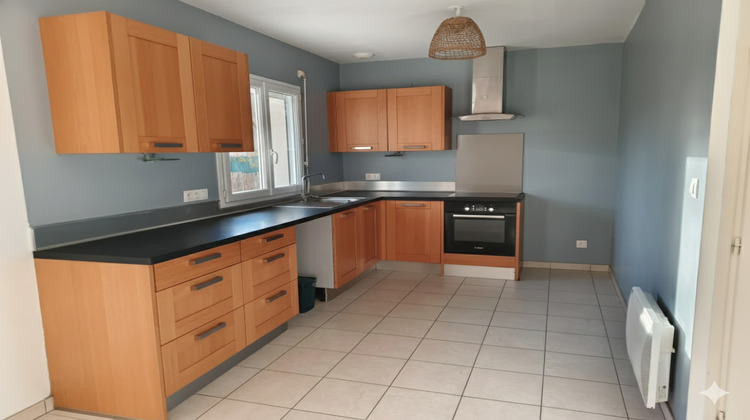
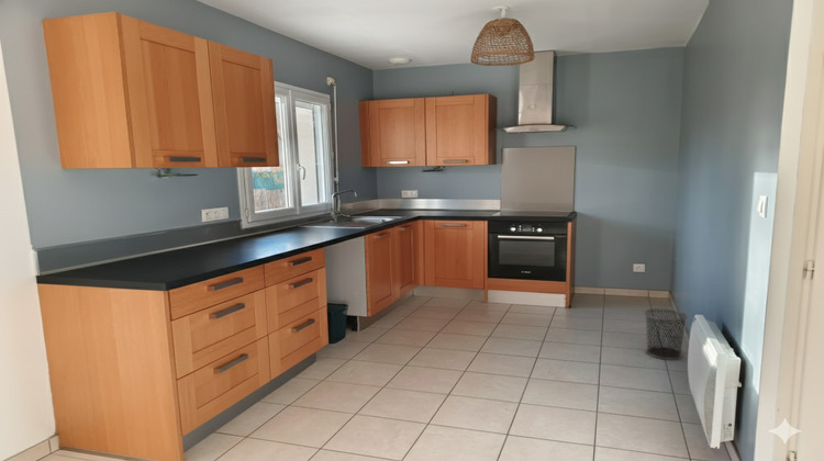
+ waste bin (665, 333)
